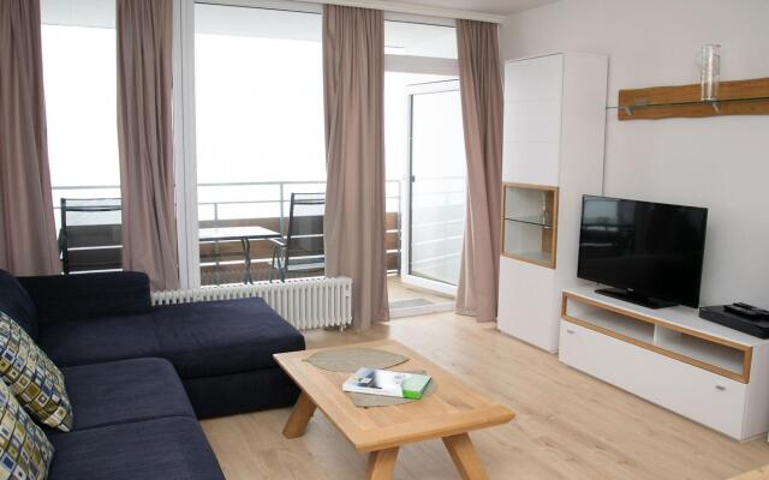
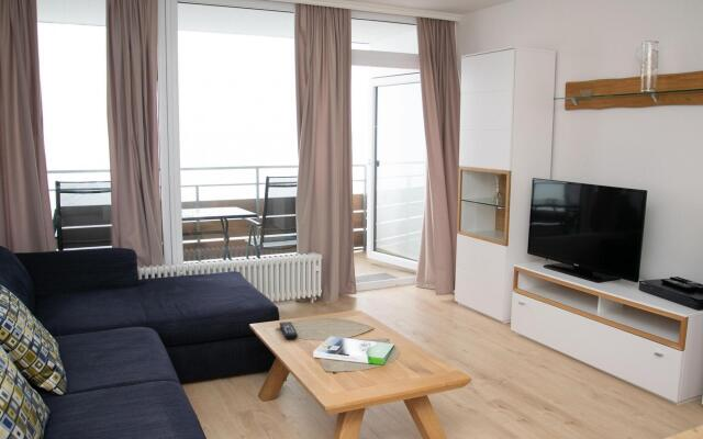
+ remote control (288, 329)
